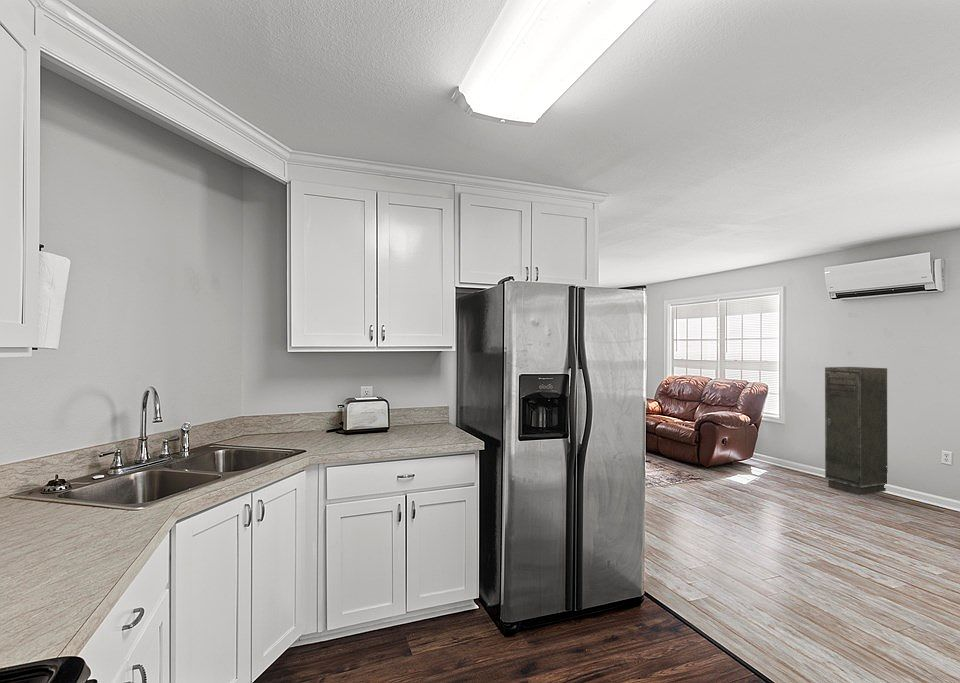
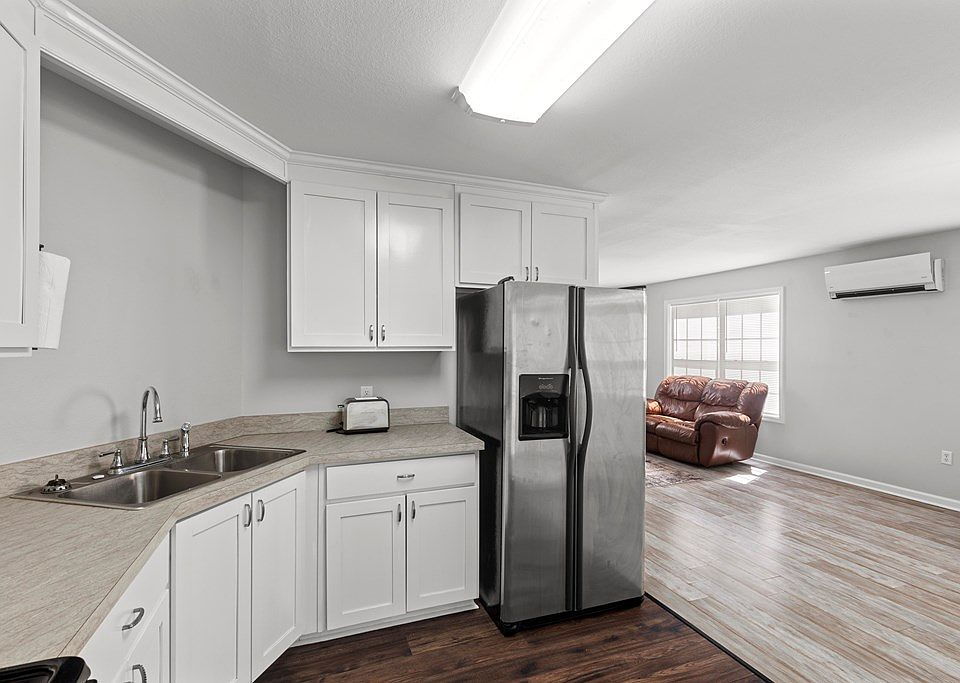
- storage cabinet (855, 428)
